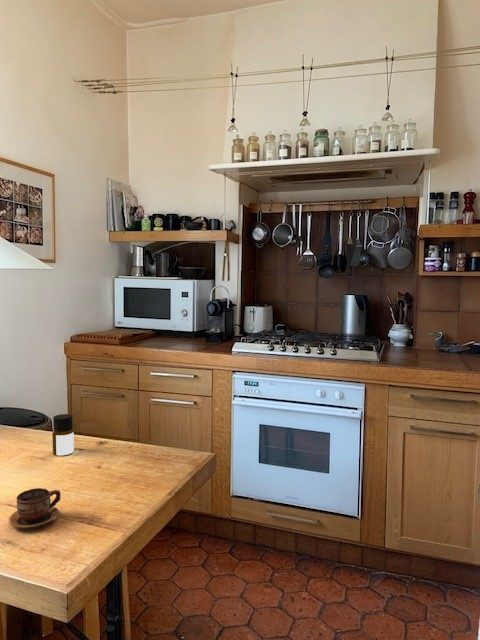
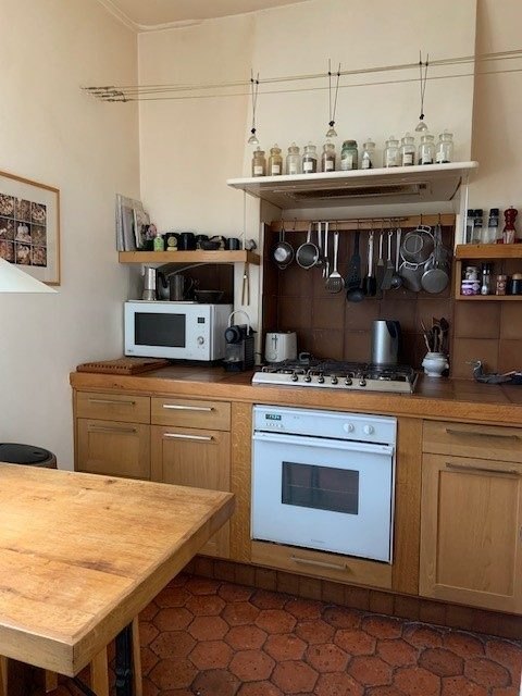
- cup (36, 506)
- bottle (63, 434)
